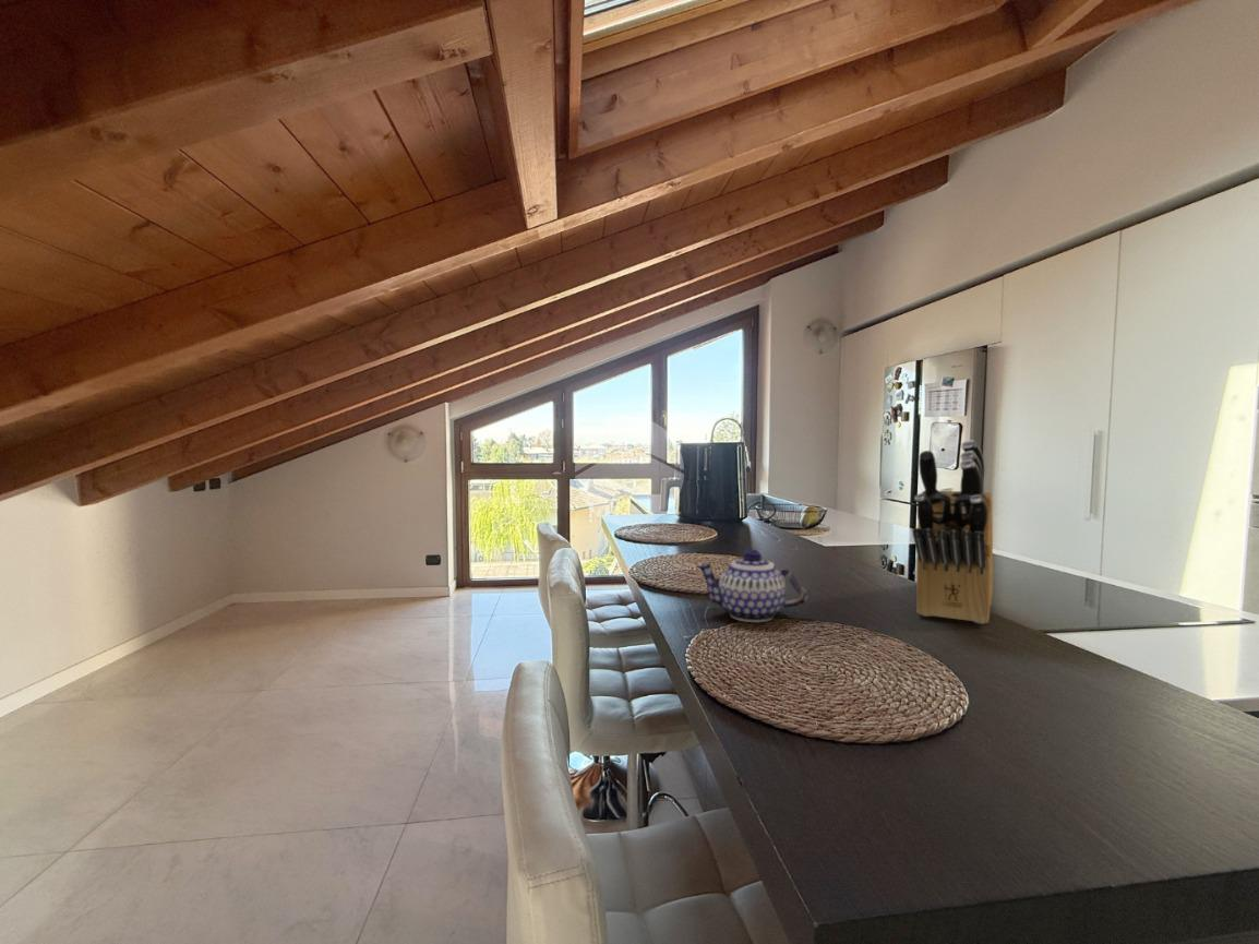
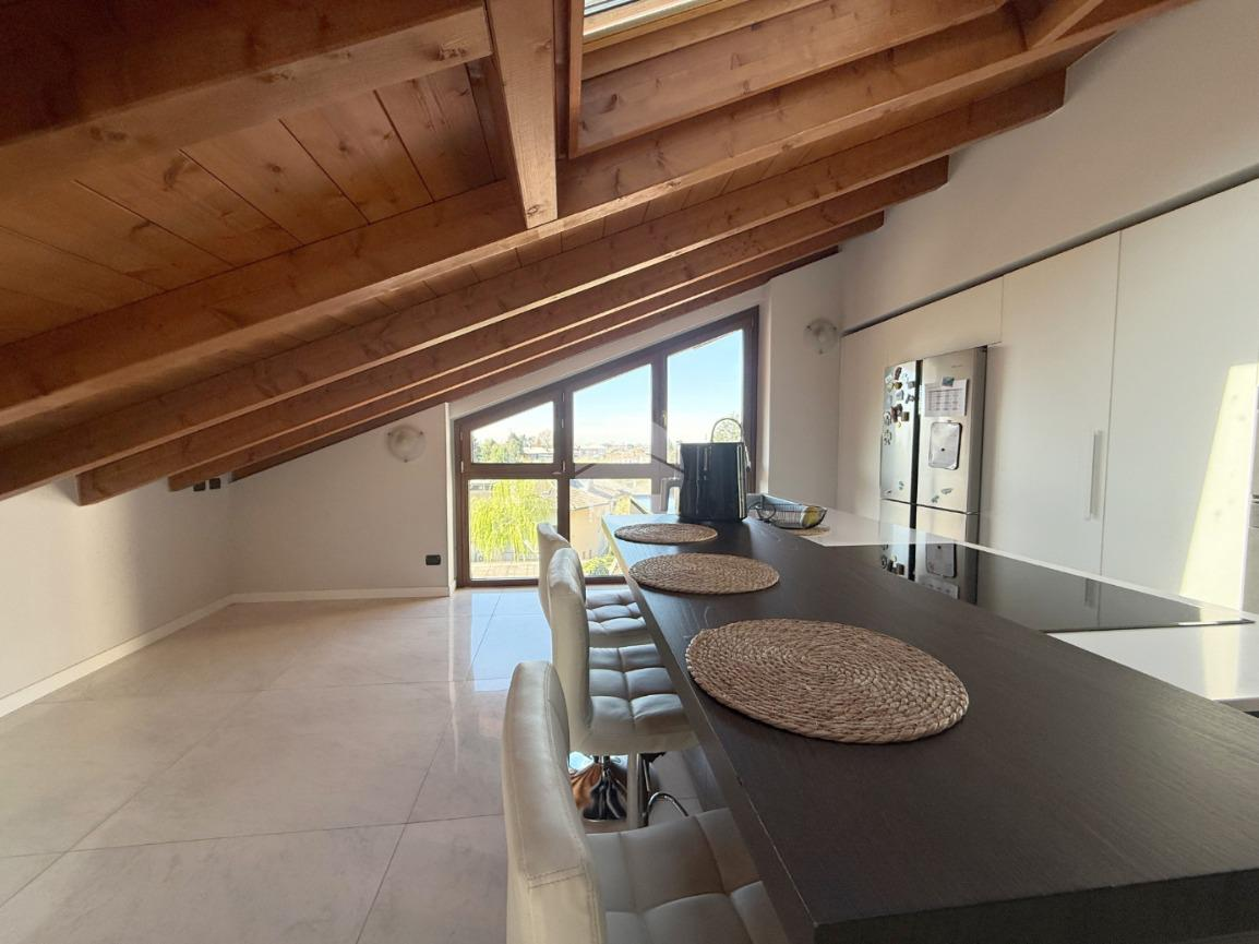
- teapot (750, 583)
- knife block (956, 525)
